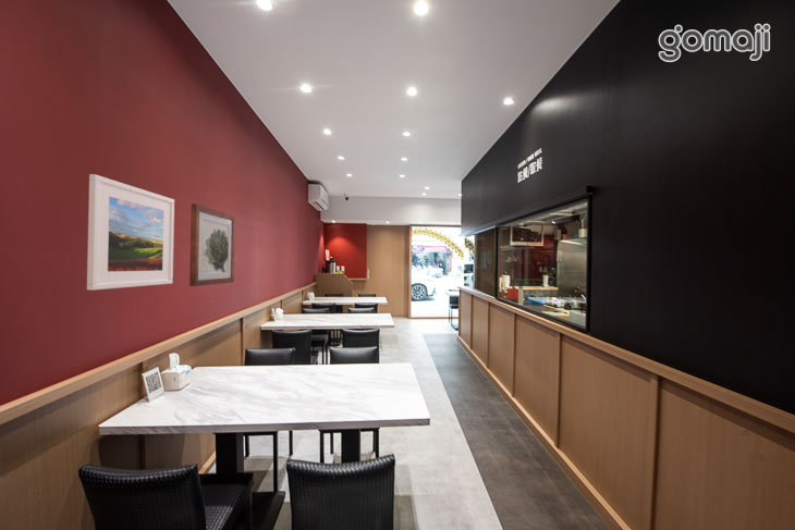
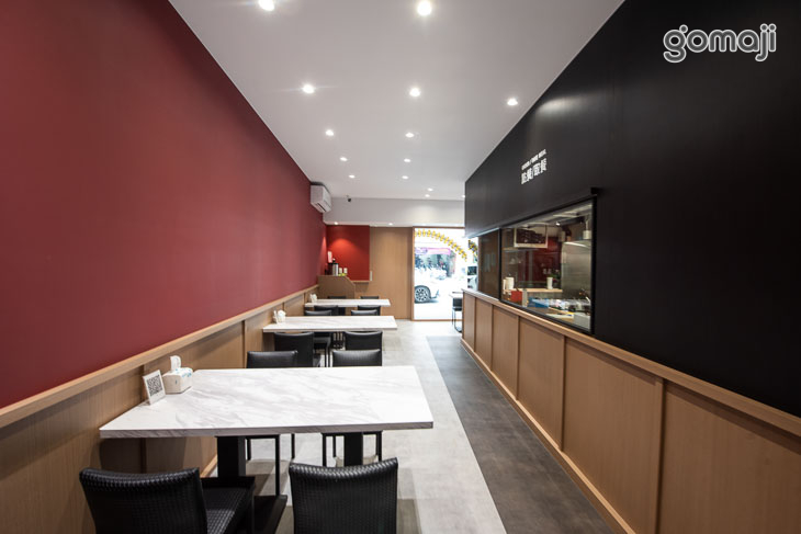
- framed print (137, 237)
- wall art (215, 247)
